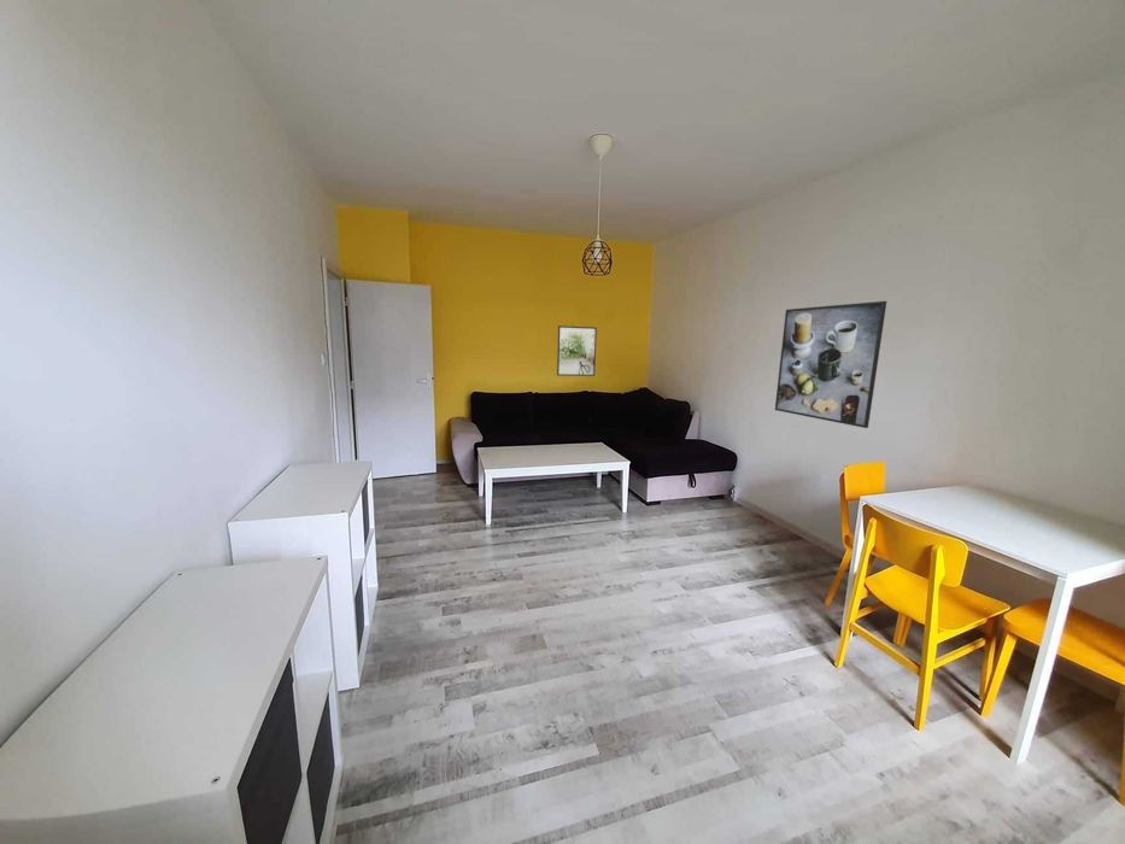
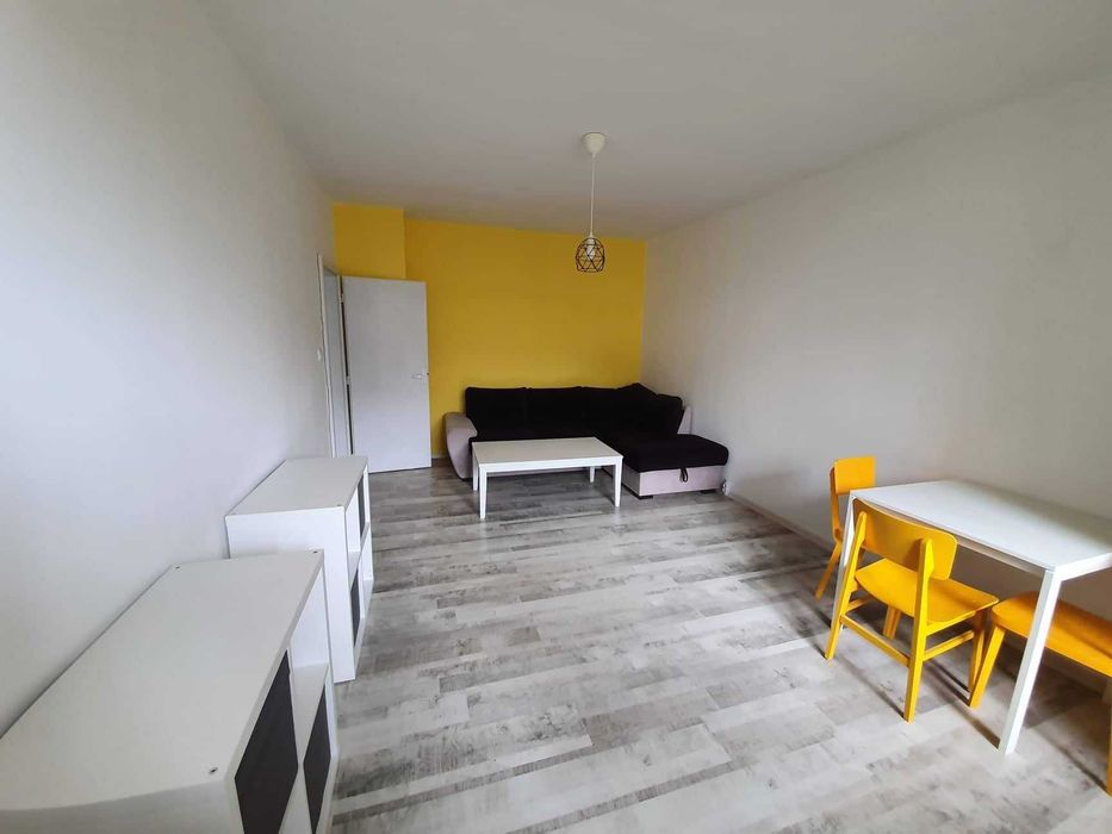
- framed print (576, 351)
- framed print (822, 363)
